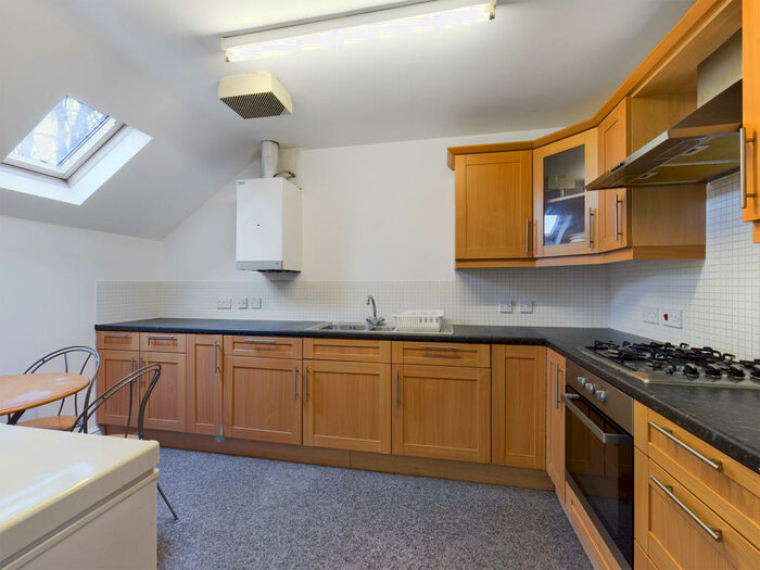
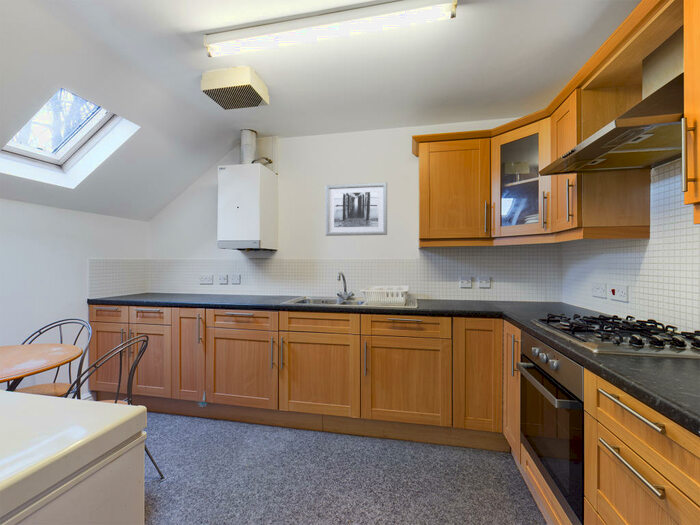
+ wall art (355, 209)
